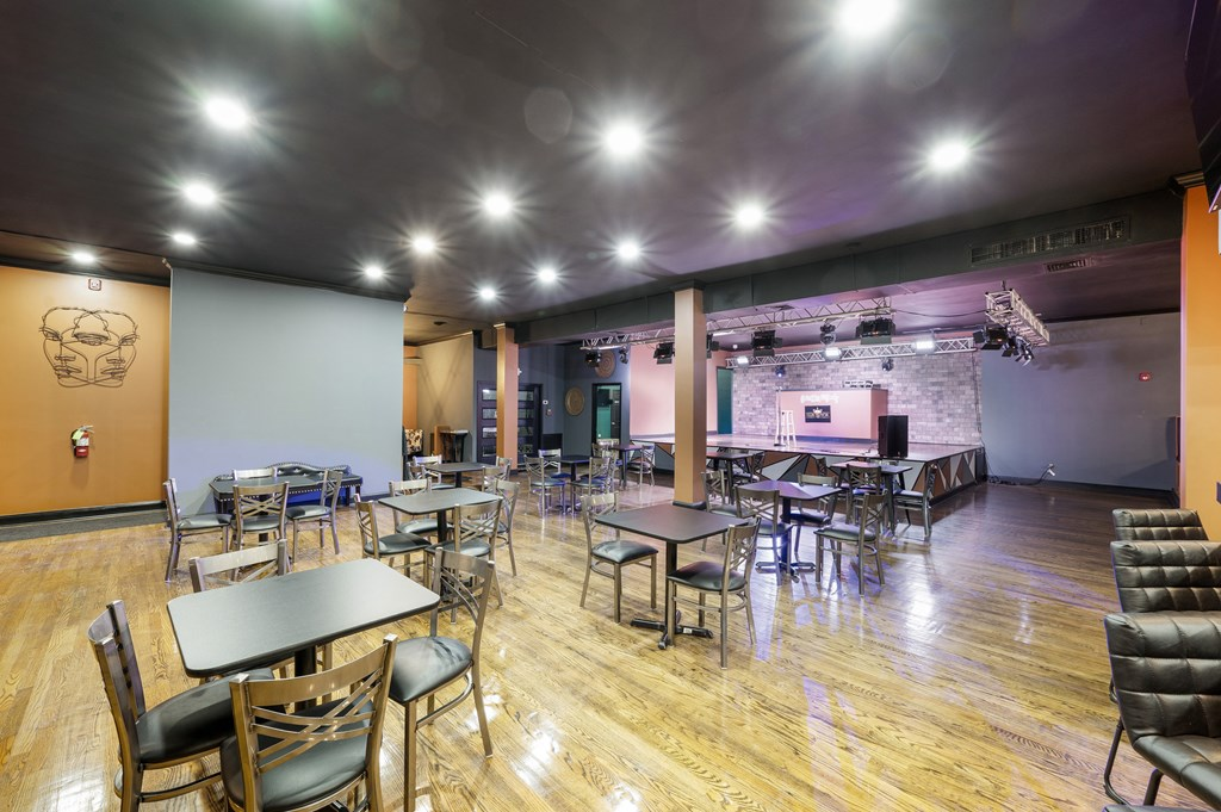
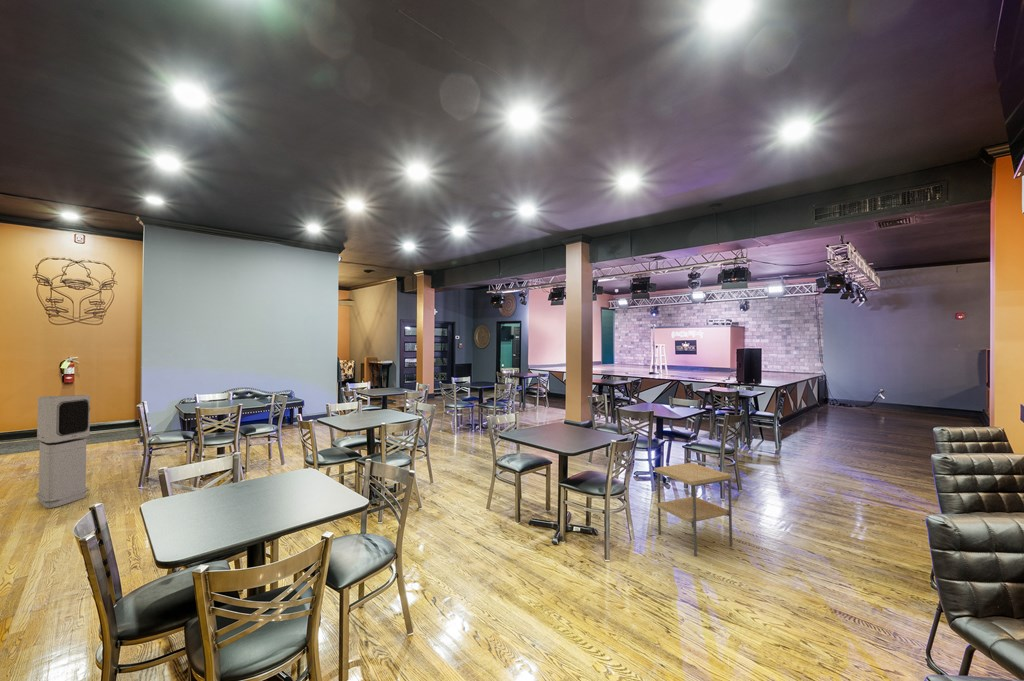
+ side table (691, 505)
+ air purifier (56, 449)
